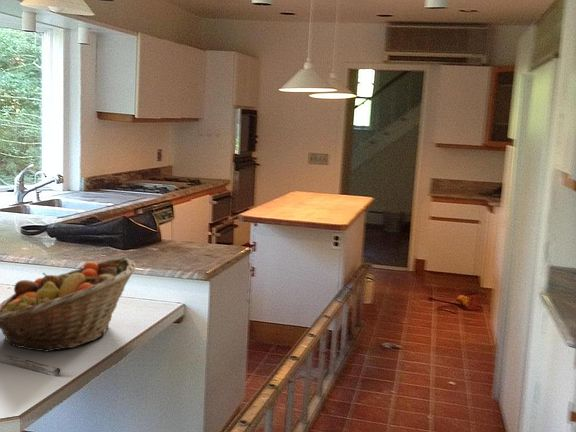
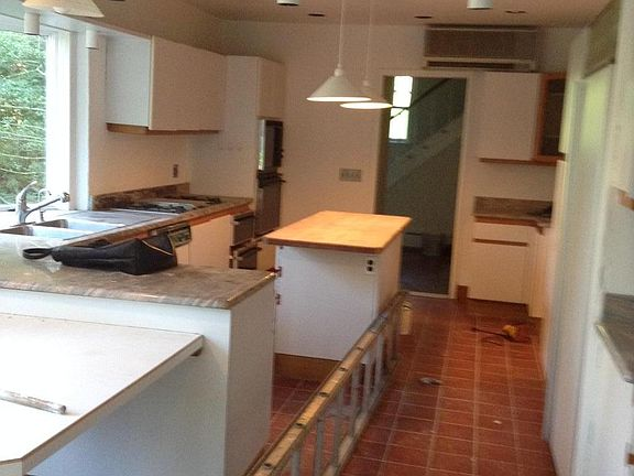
- fruit basket (66, 298)
